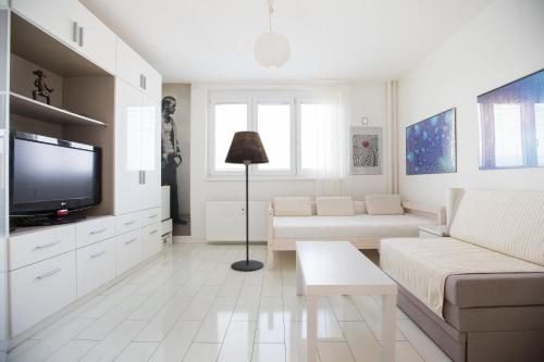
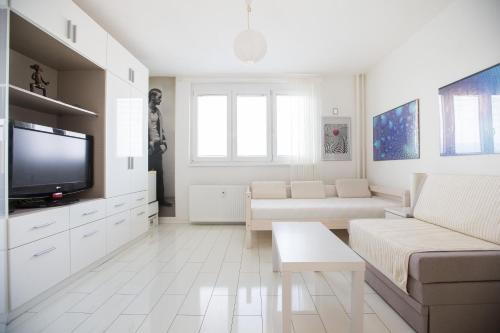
- floor lamp (247, 199)
